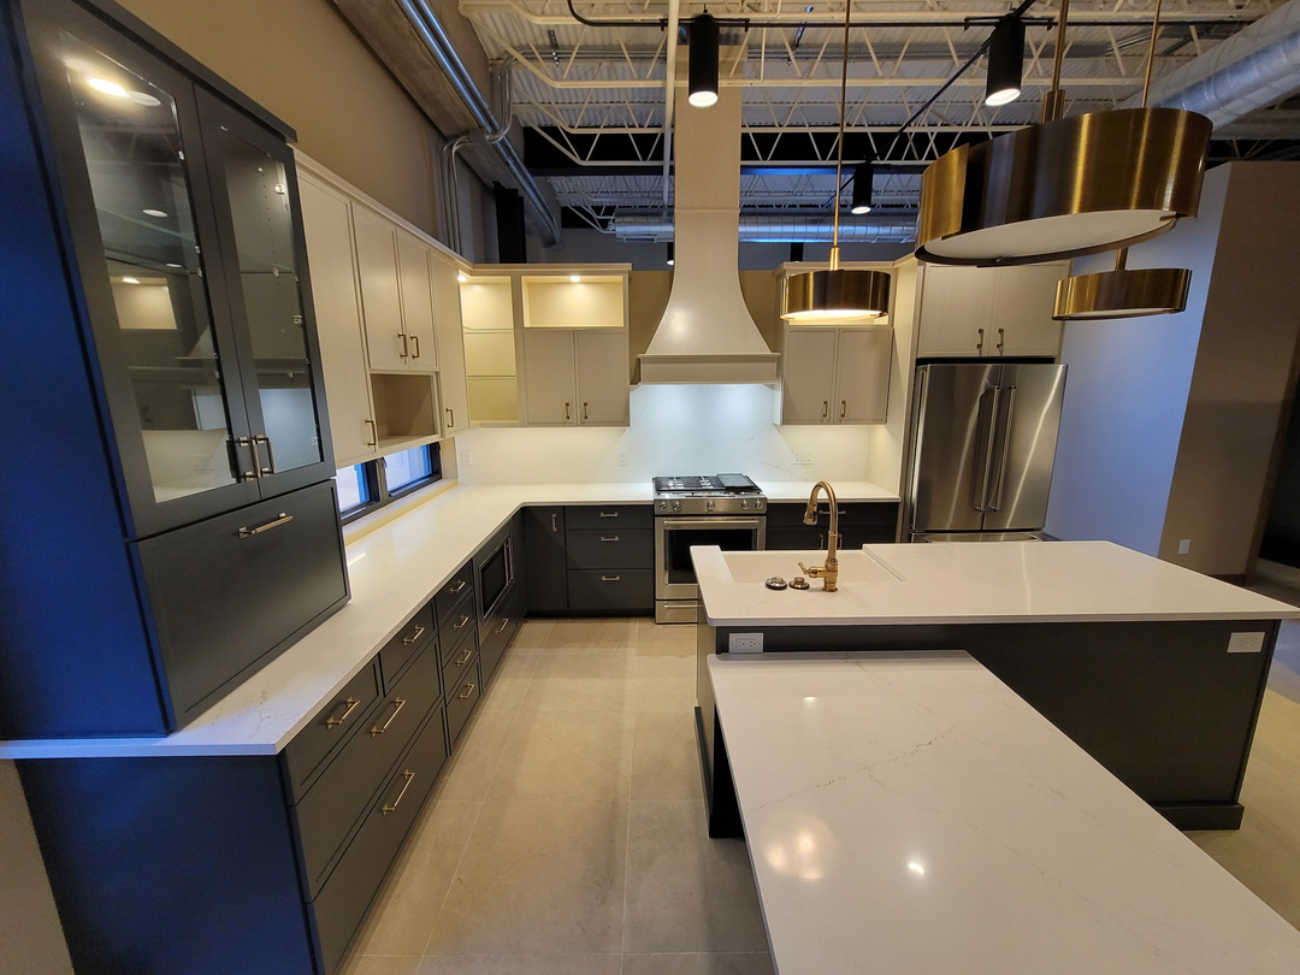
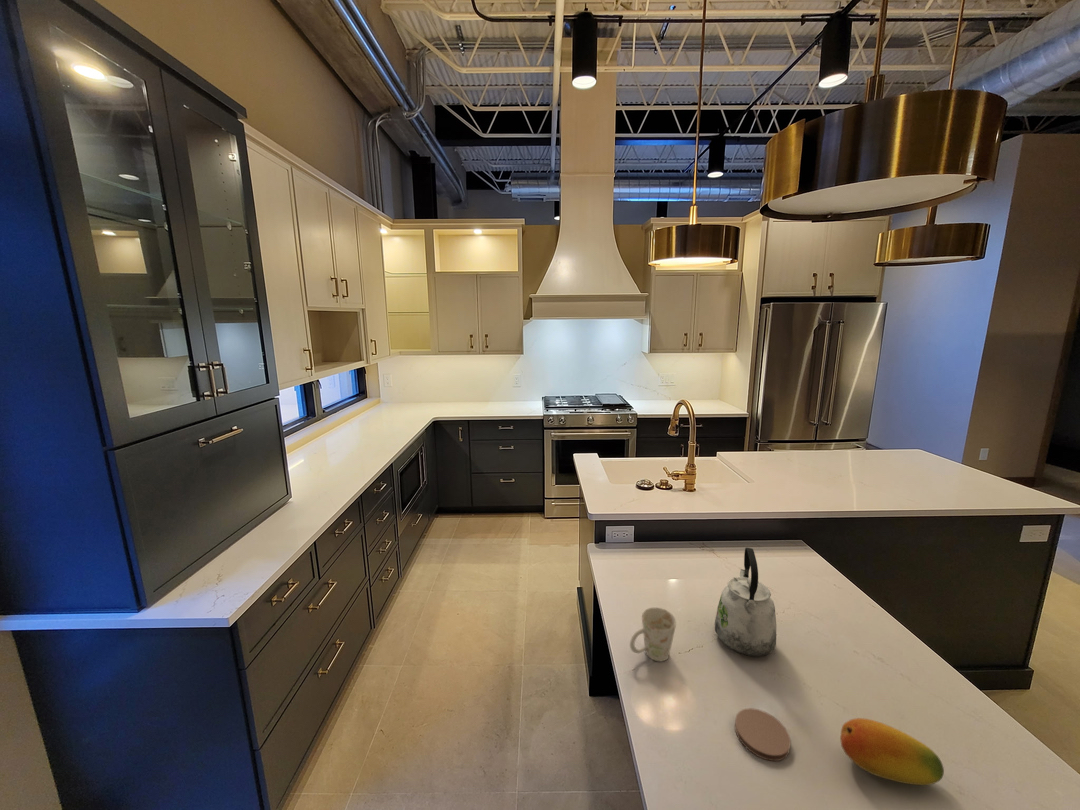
+ coaster (761, 733)
+ fruit (891, 752)
+ mug (651, 638)
+ kettle (746, 592)
